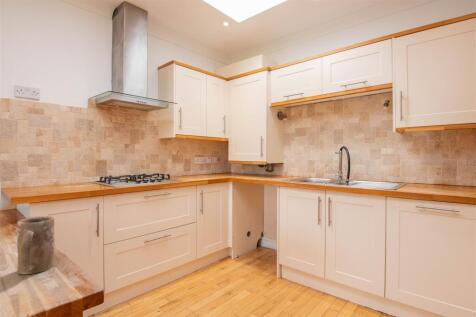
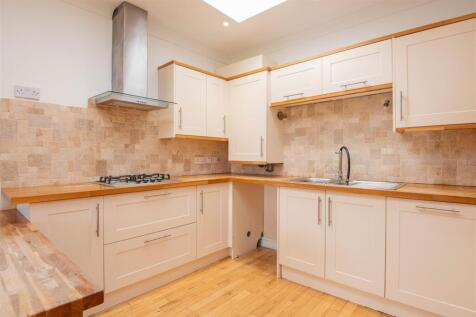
- mug (37, 245)
